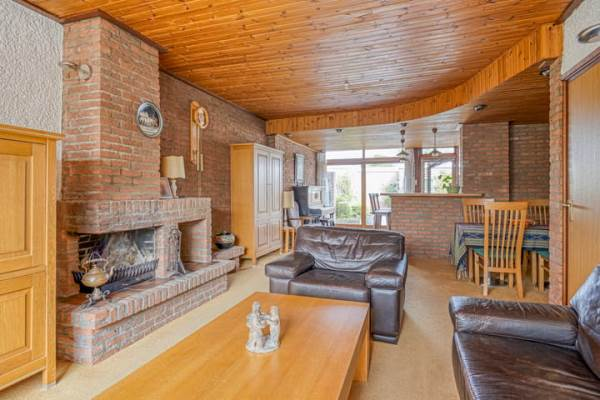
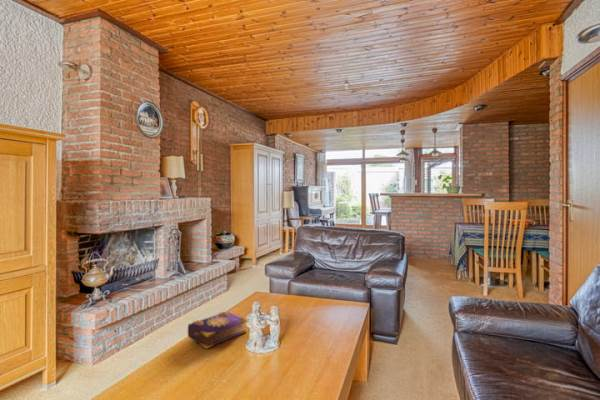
+ book (217, 327)
